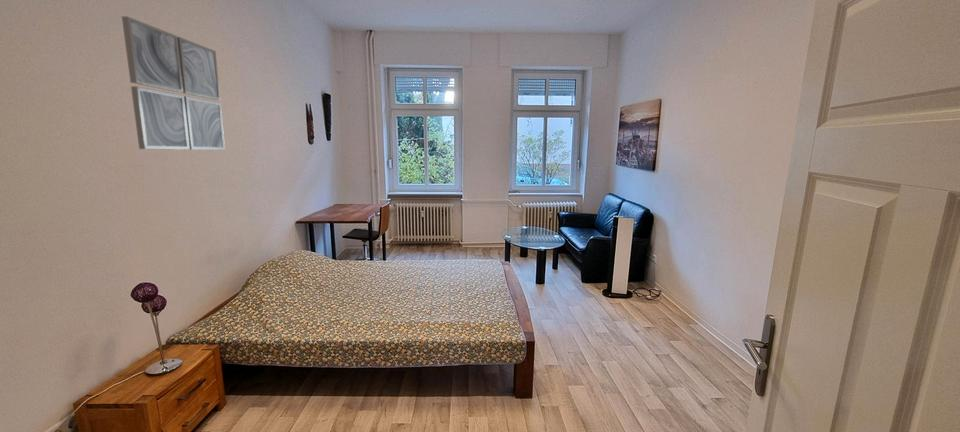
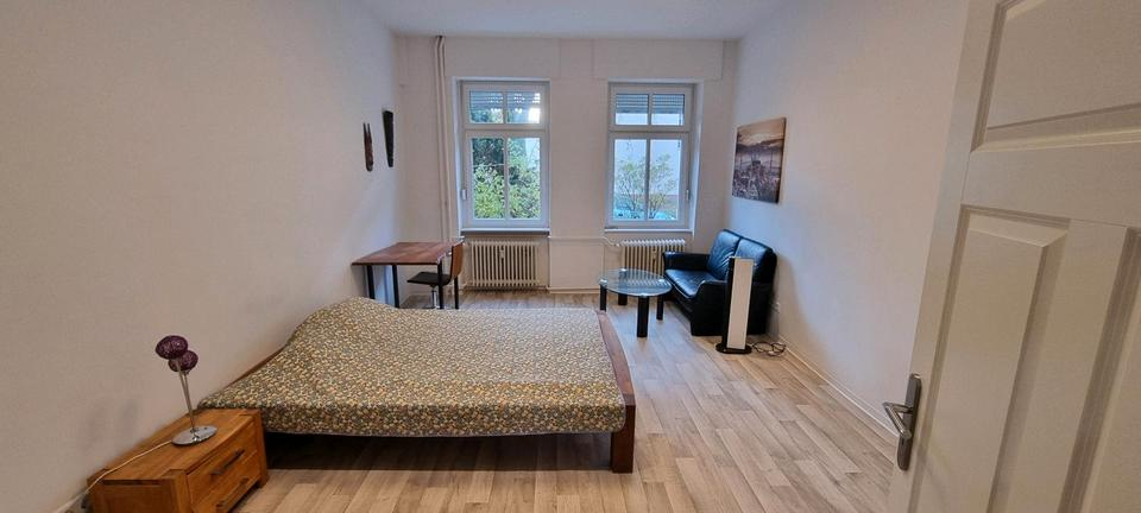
- wall art (182, 95)
